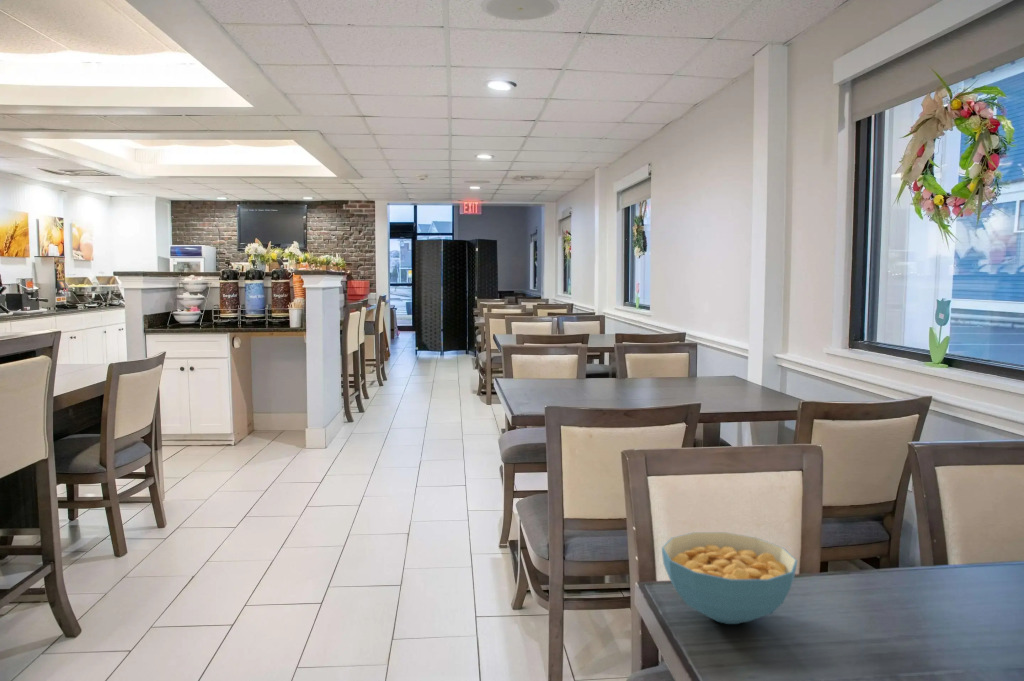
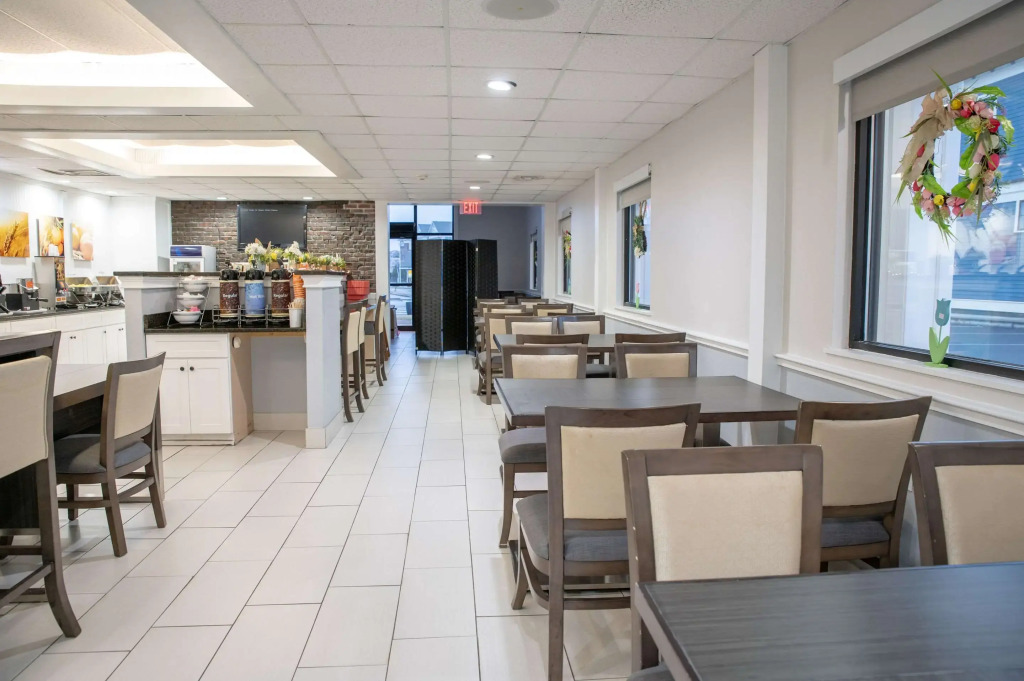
- cereal bowl (727, 584)
